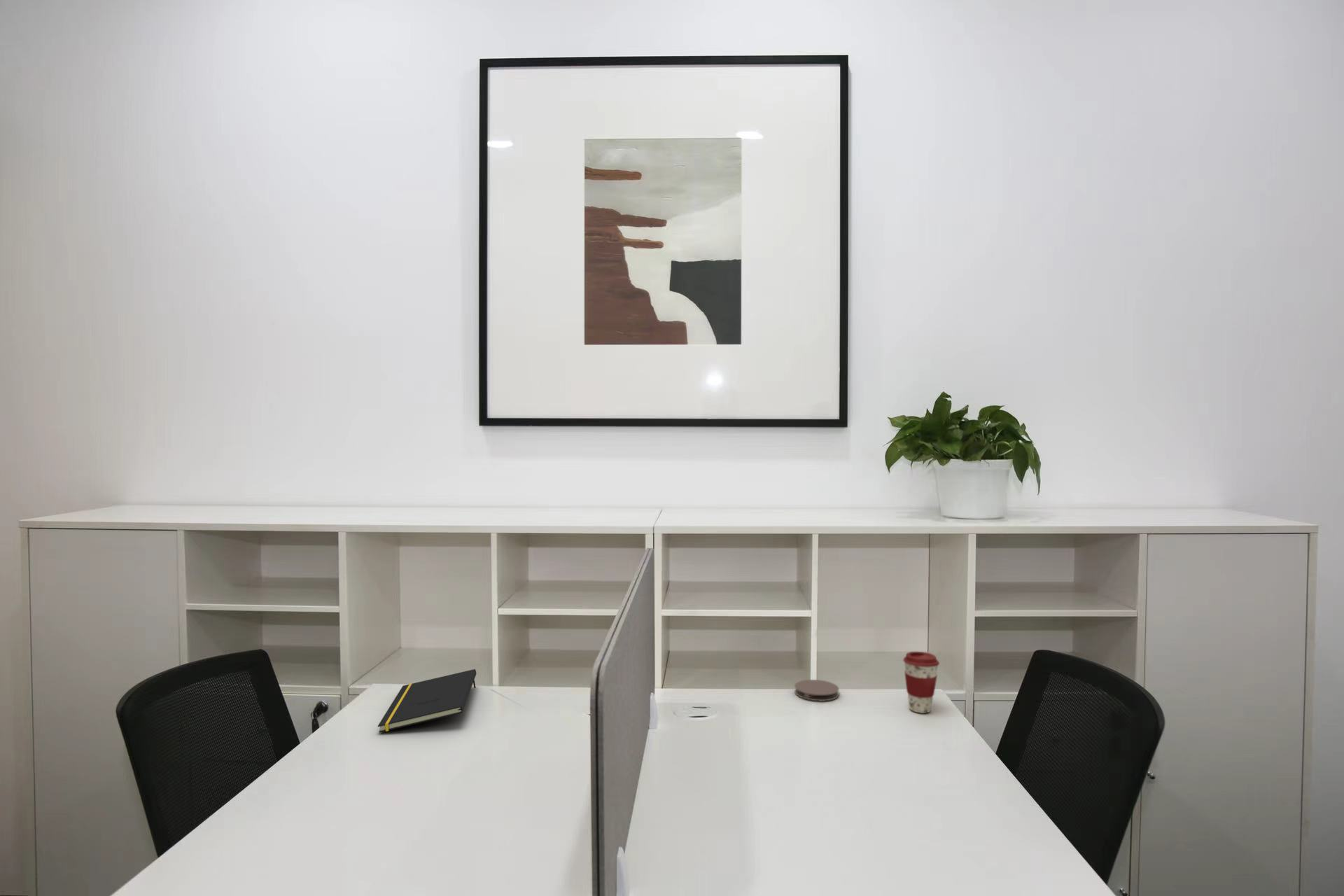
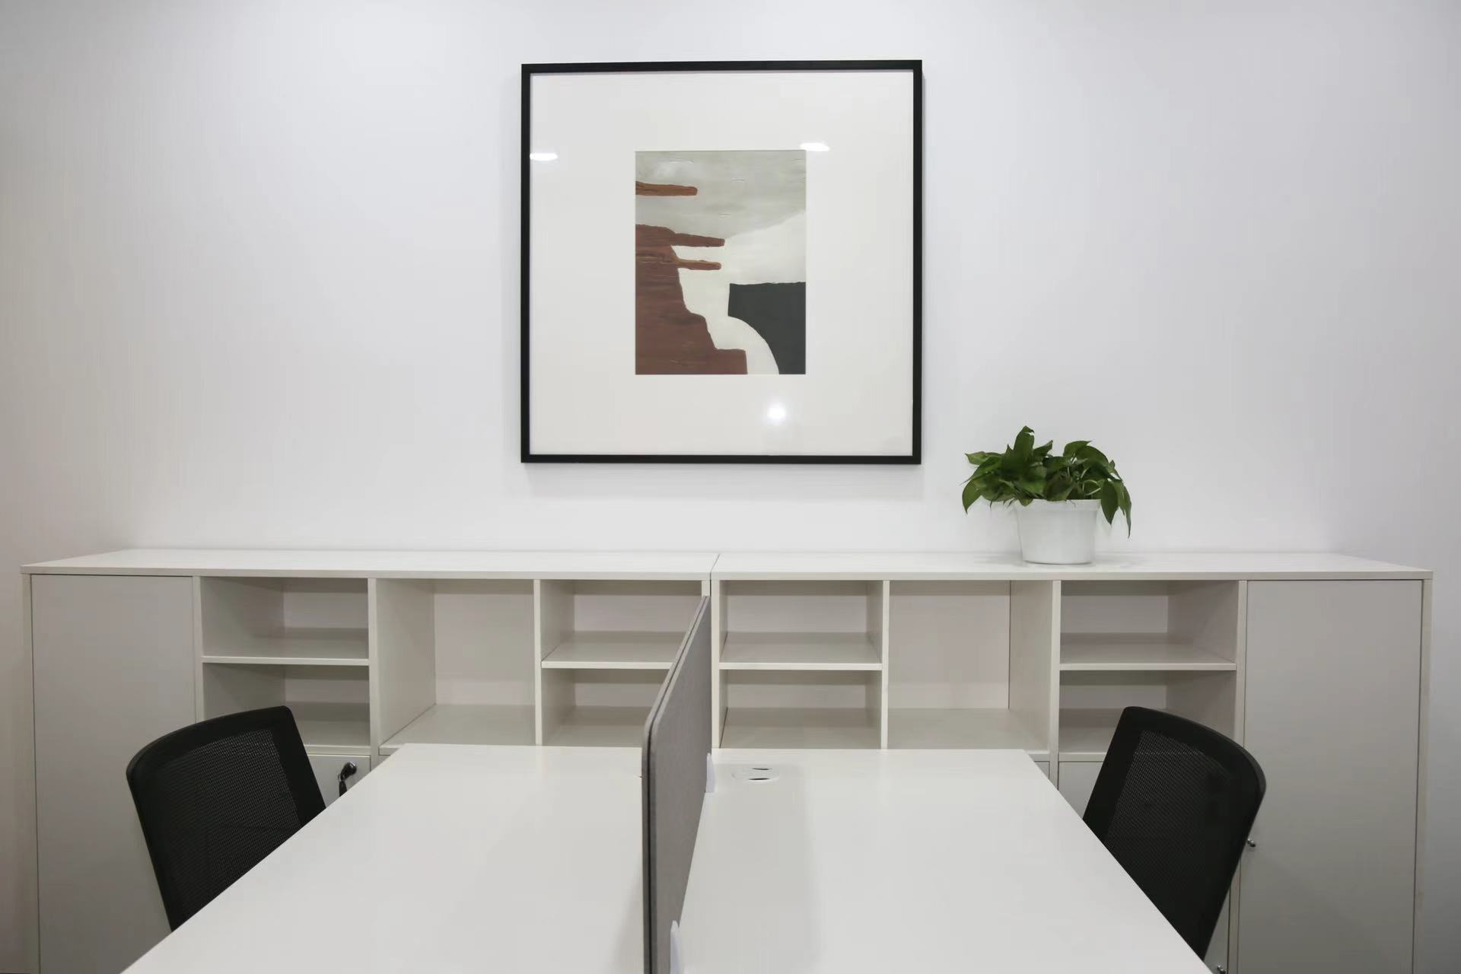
- notepad (430, 698)
- coaster (816, 690)
- coffee cup (920, 682)
